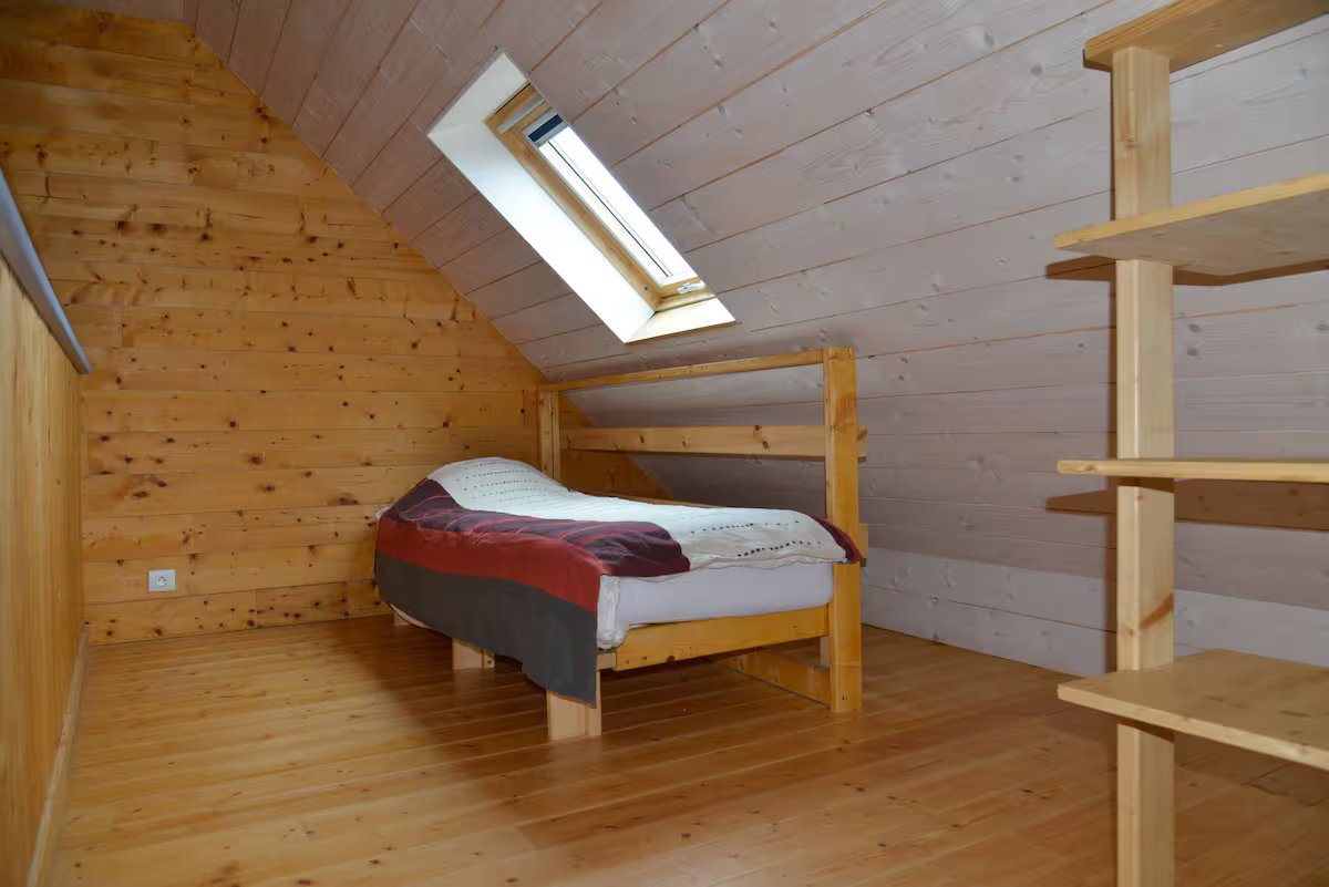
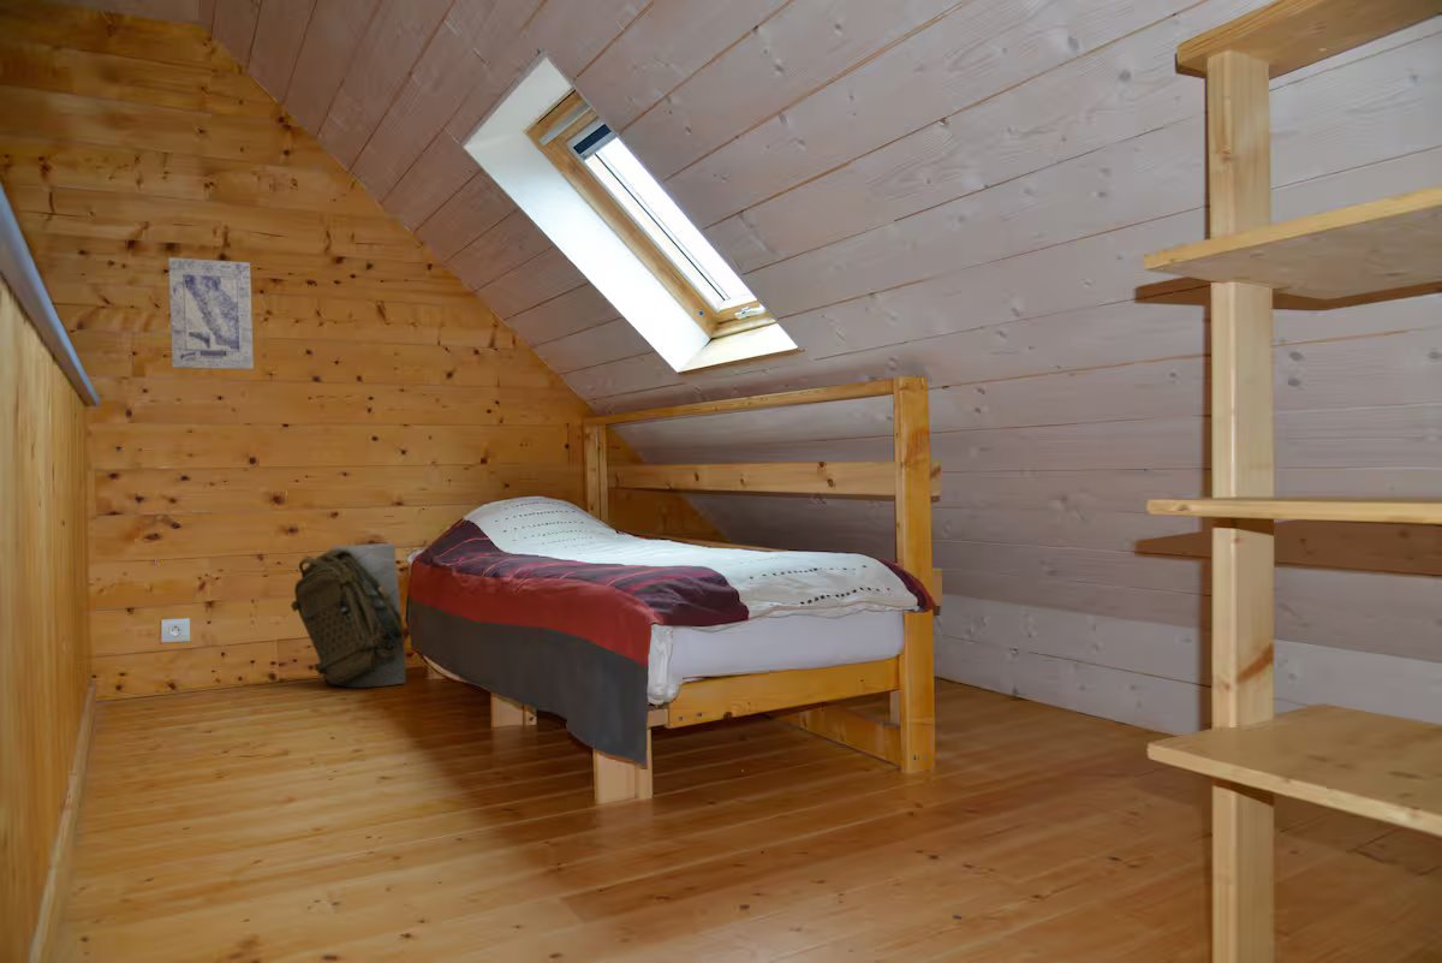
+ backpack (350, 617)
+ wall art (211, 314)
